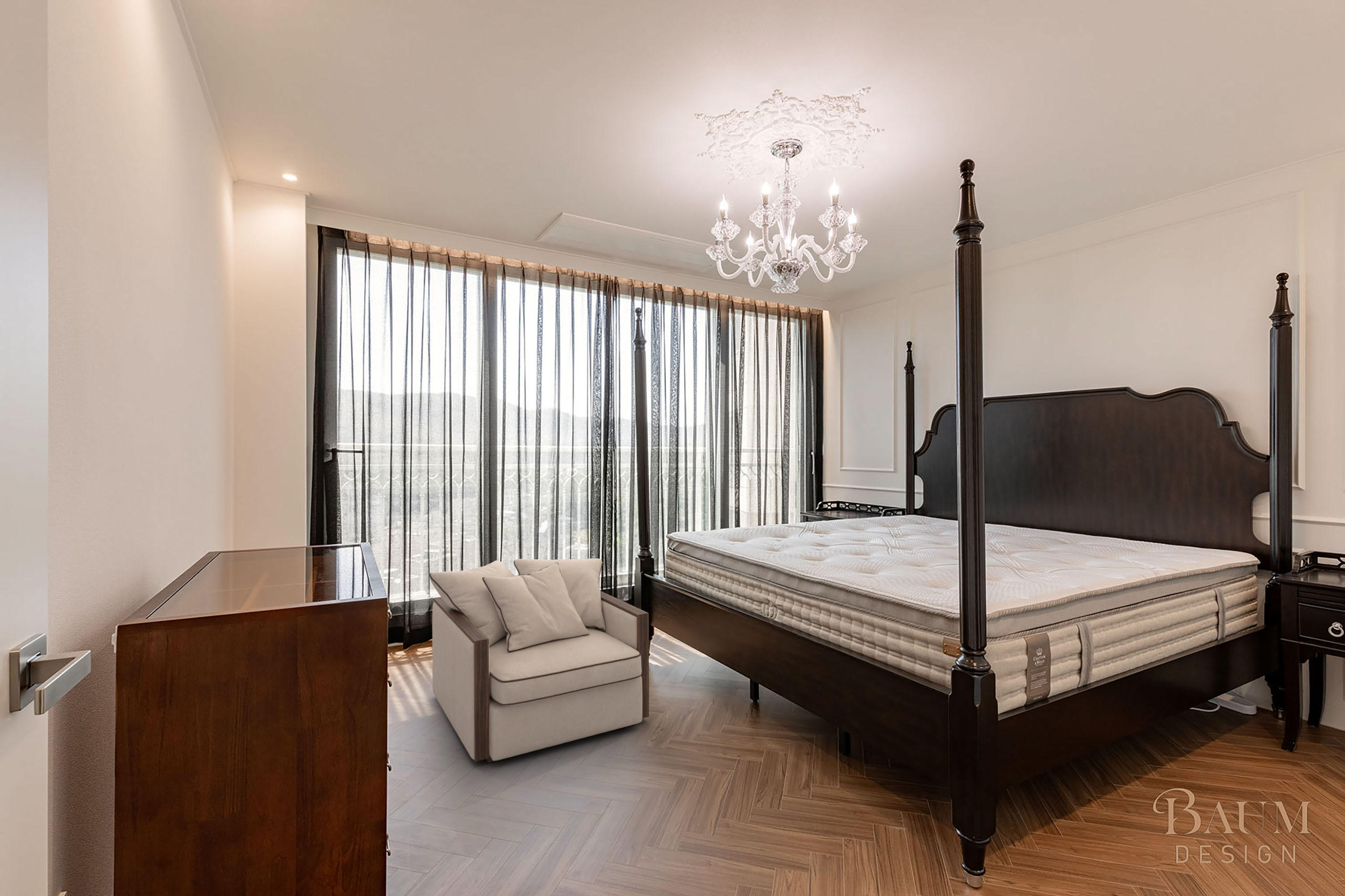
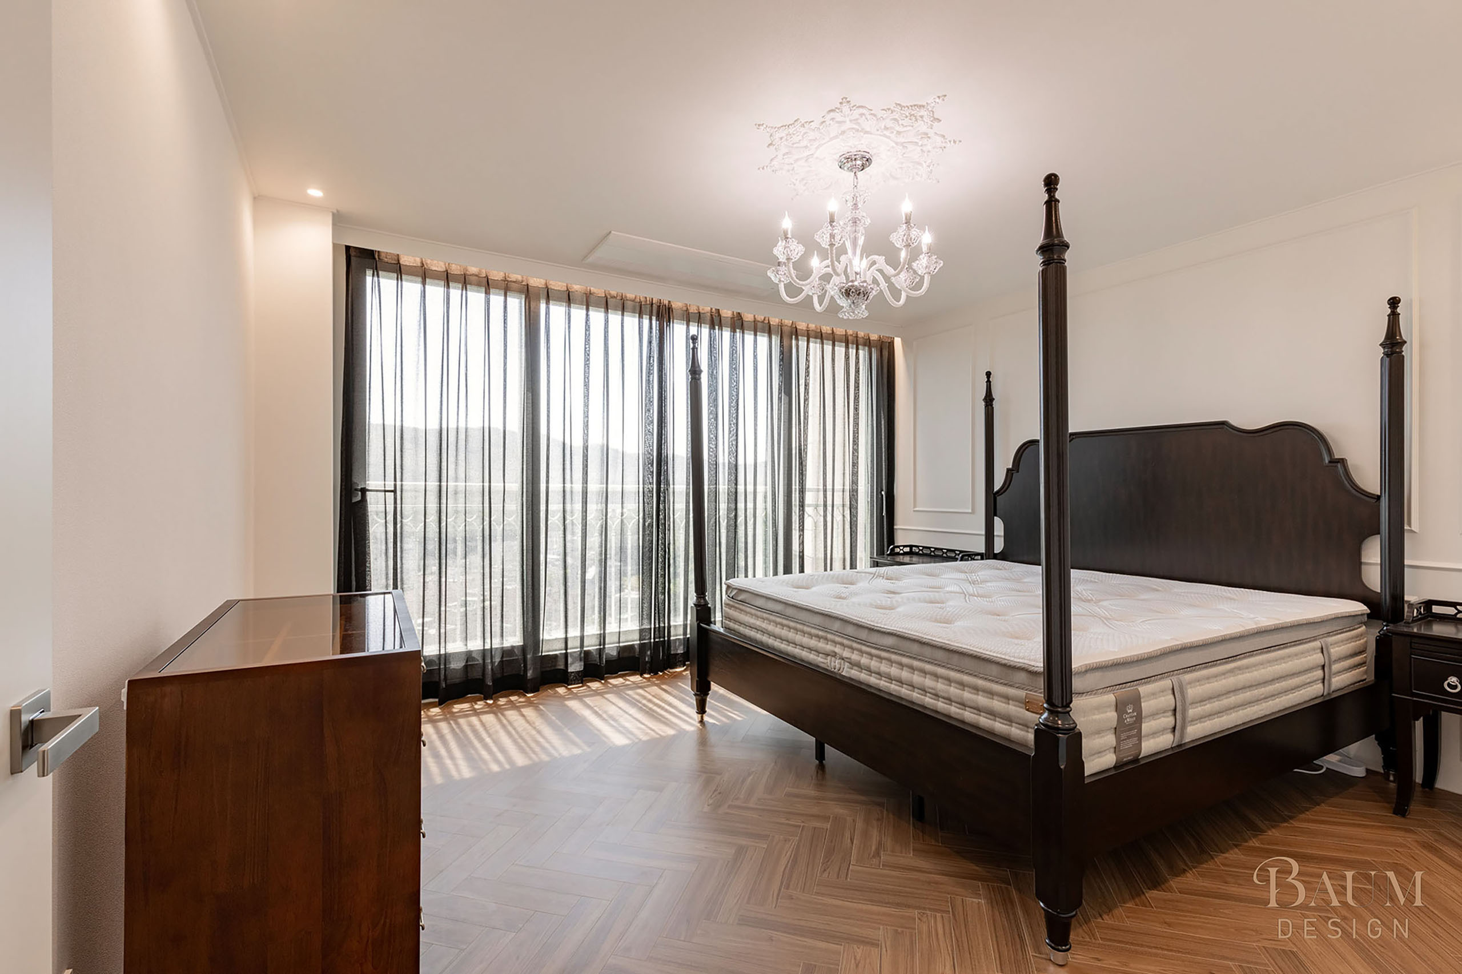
- armchair (536, 640)
